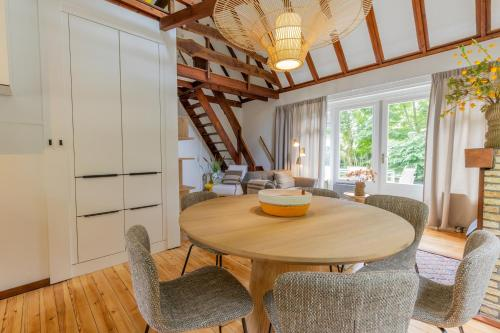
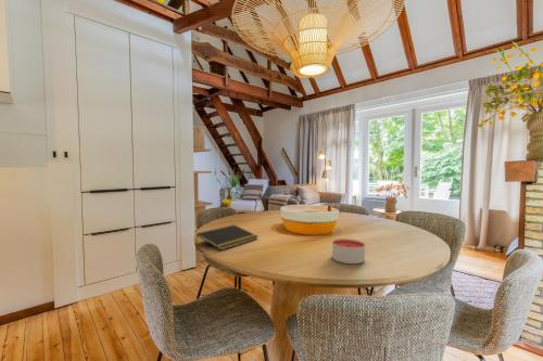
+ candle (348, 249)
+ notepad (228, 235)
